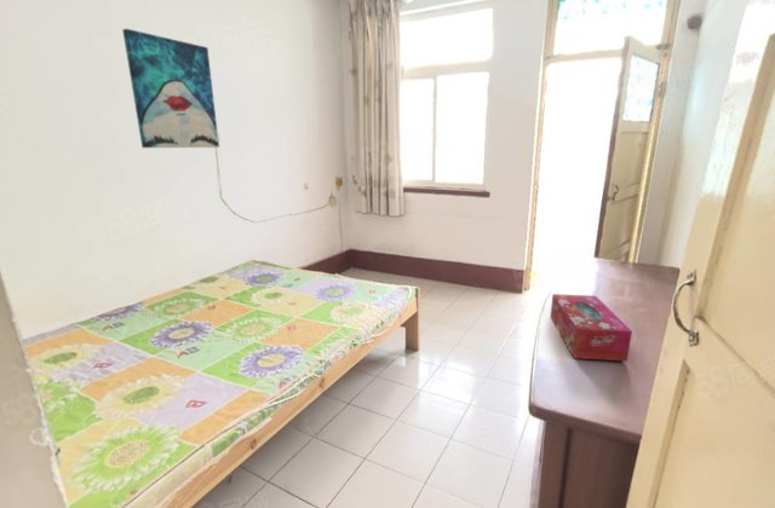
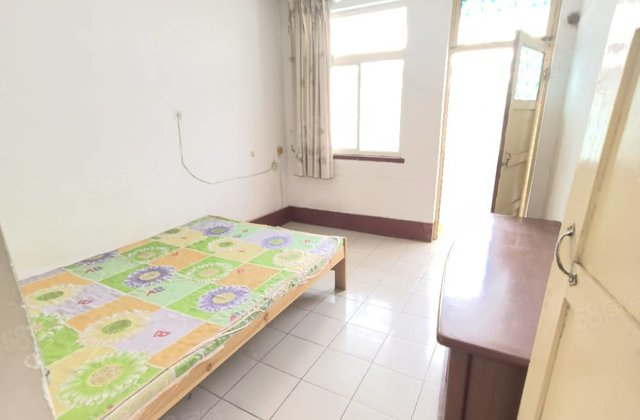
- tissue box (586, 324)
- wall art (176, 94)
